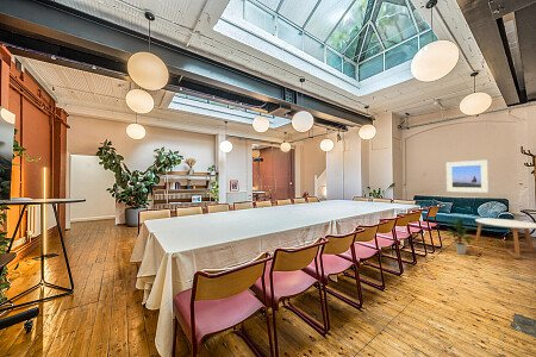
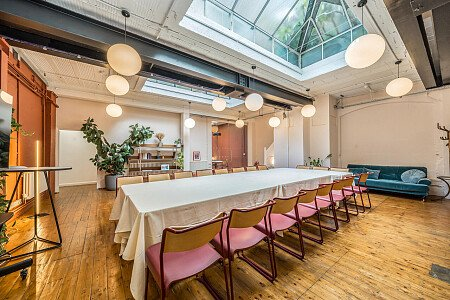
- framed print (466, 176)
- coffee table (513, 237)
- indoor plant (459, 234)
